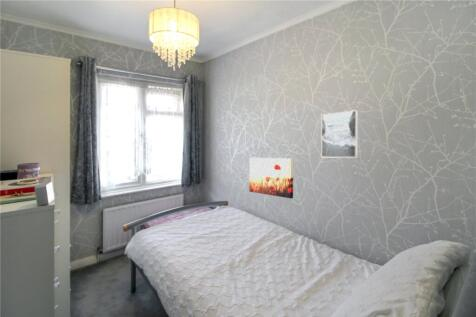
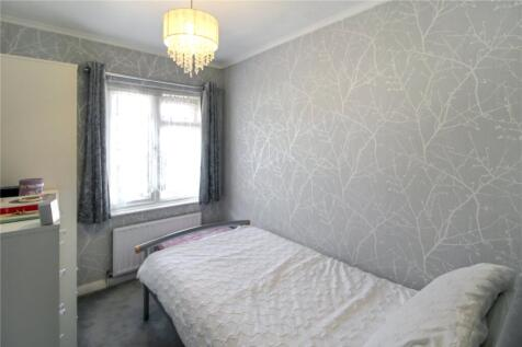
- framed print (338, 135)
- wall art (269, 176)
